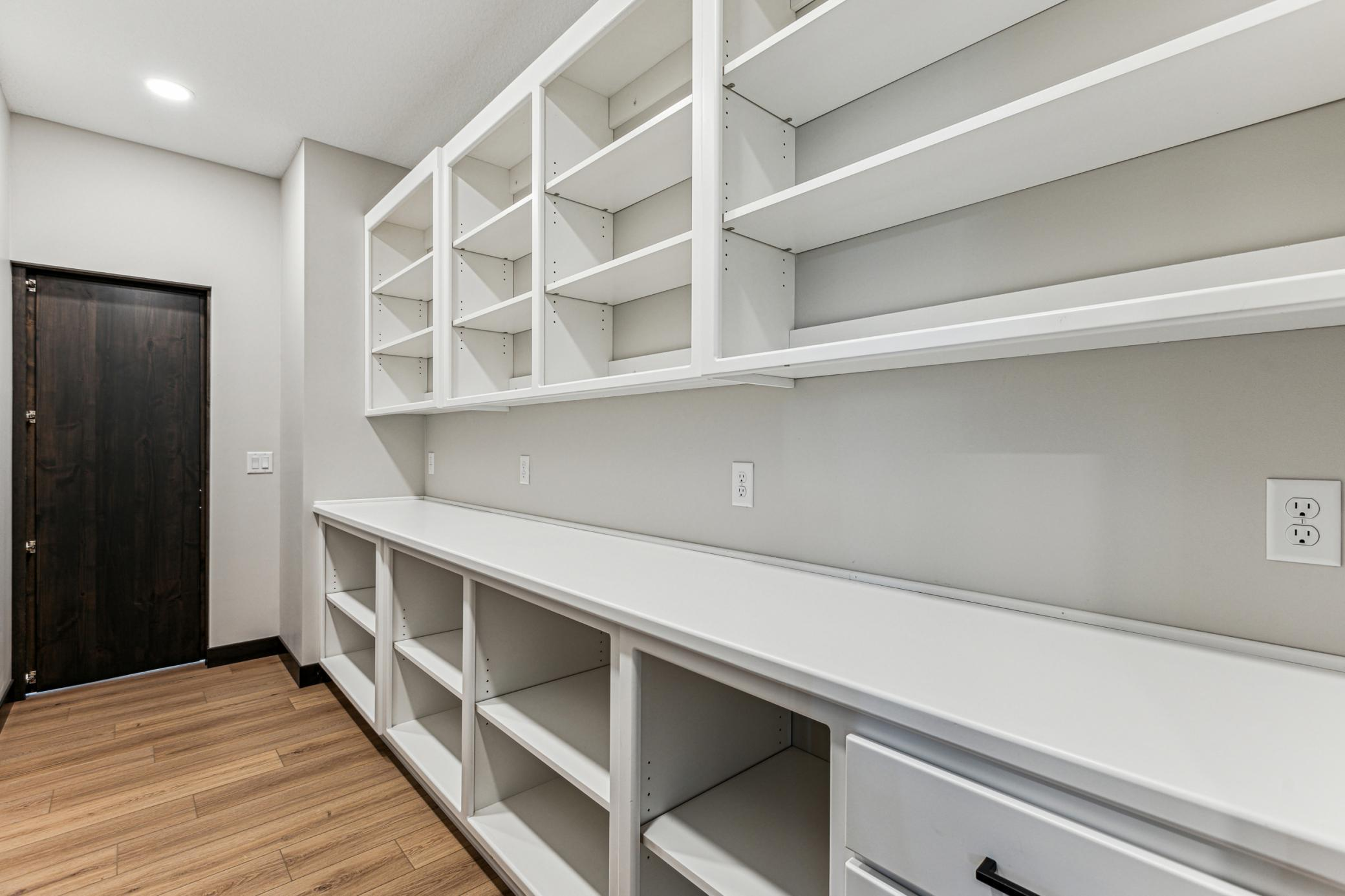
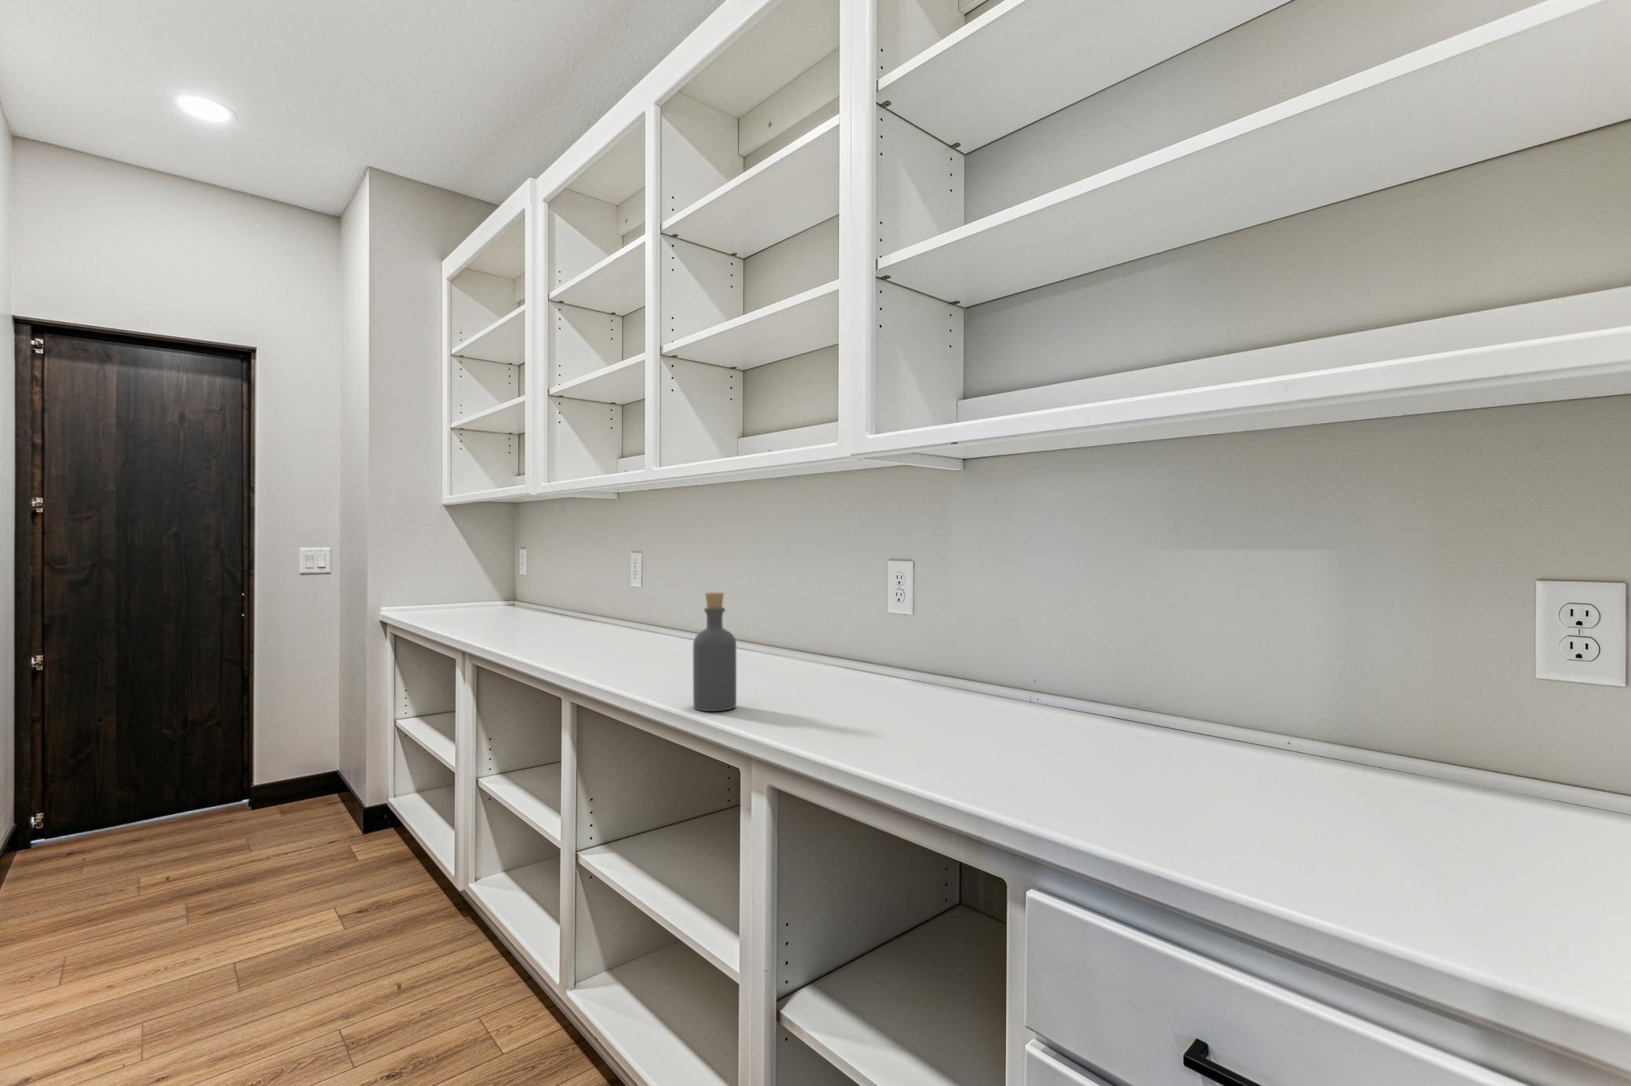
+ bottle (714, 650)
